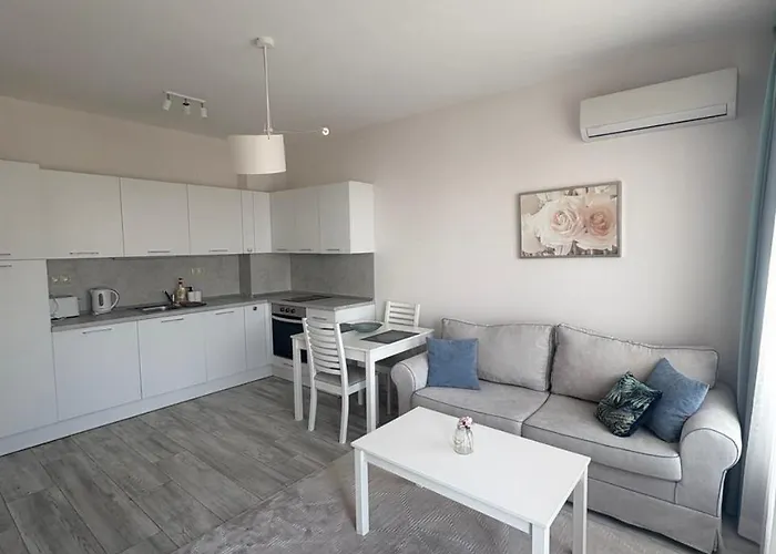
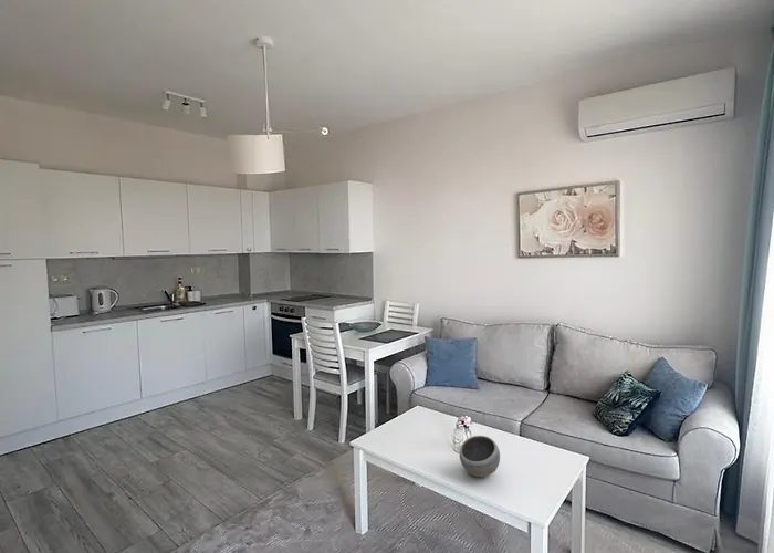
+ bowl (479, 457)
